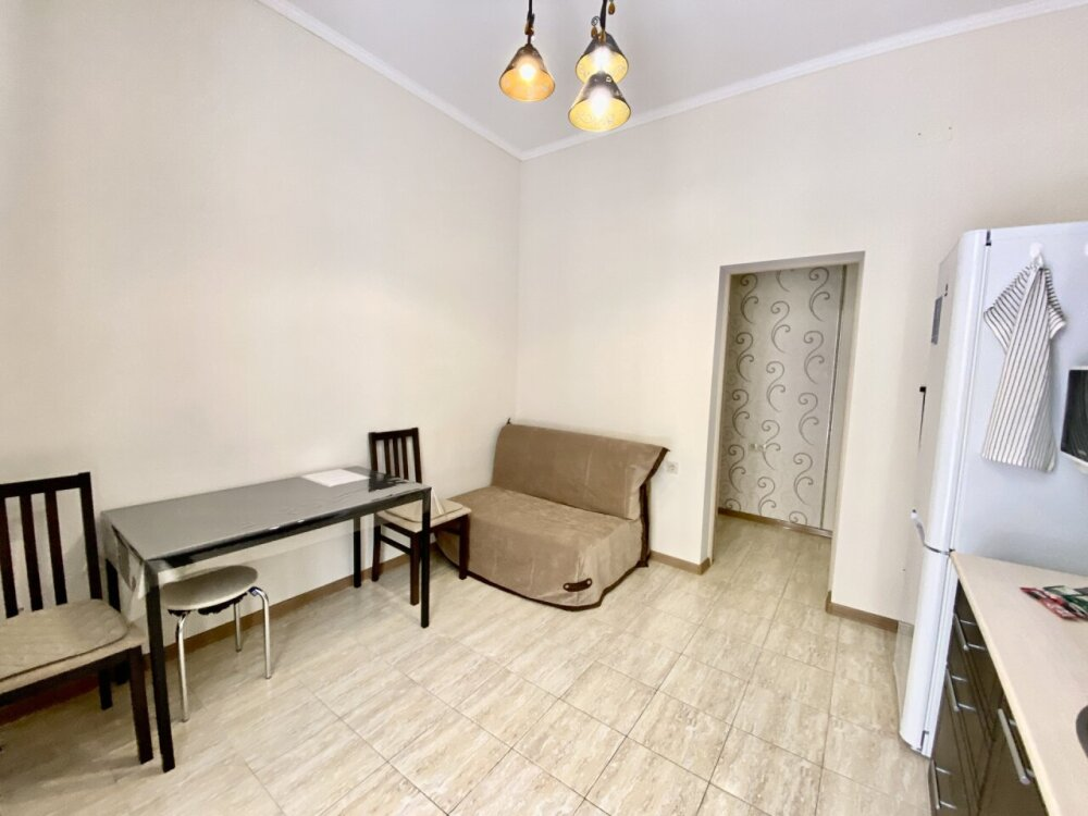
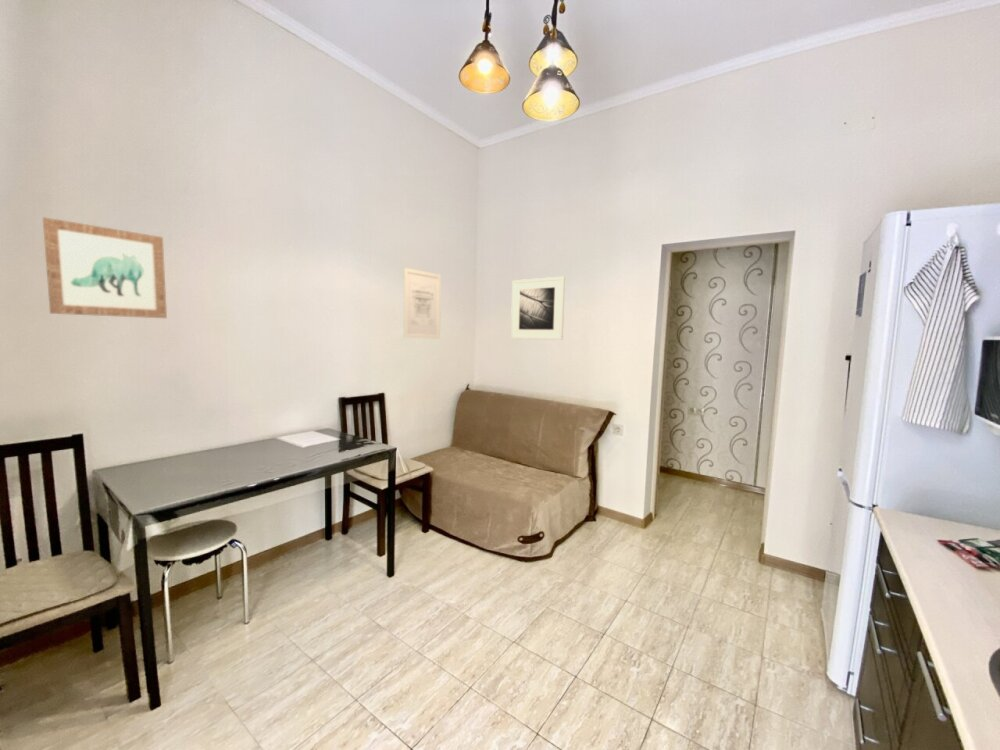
+ wall art (110, 272)
+ wall art (422, 305)
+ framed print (536, 309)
